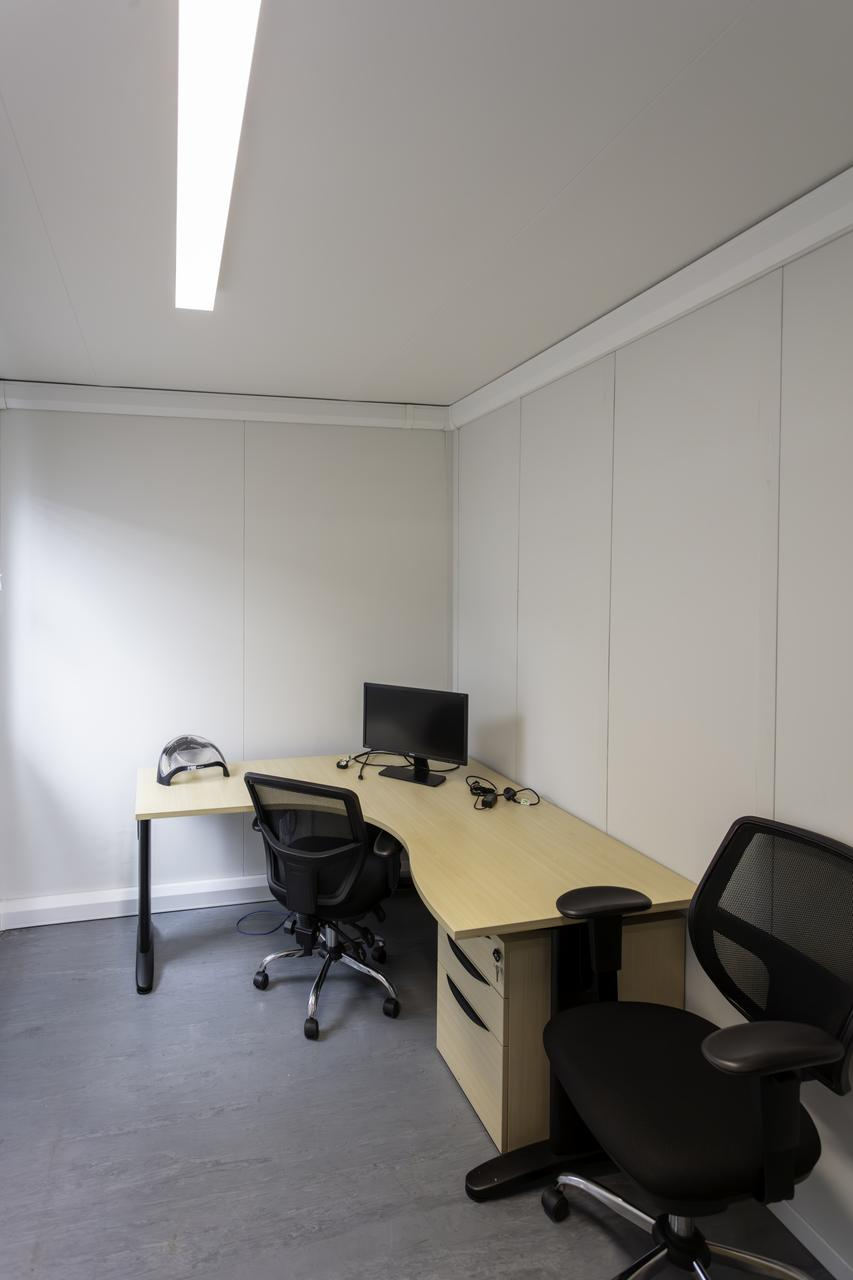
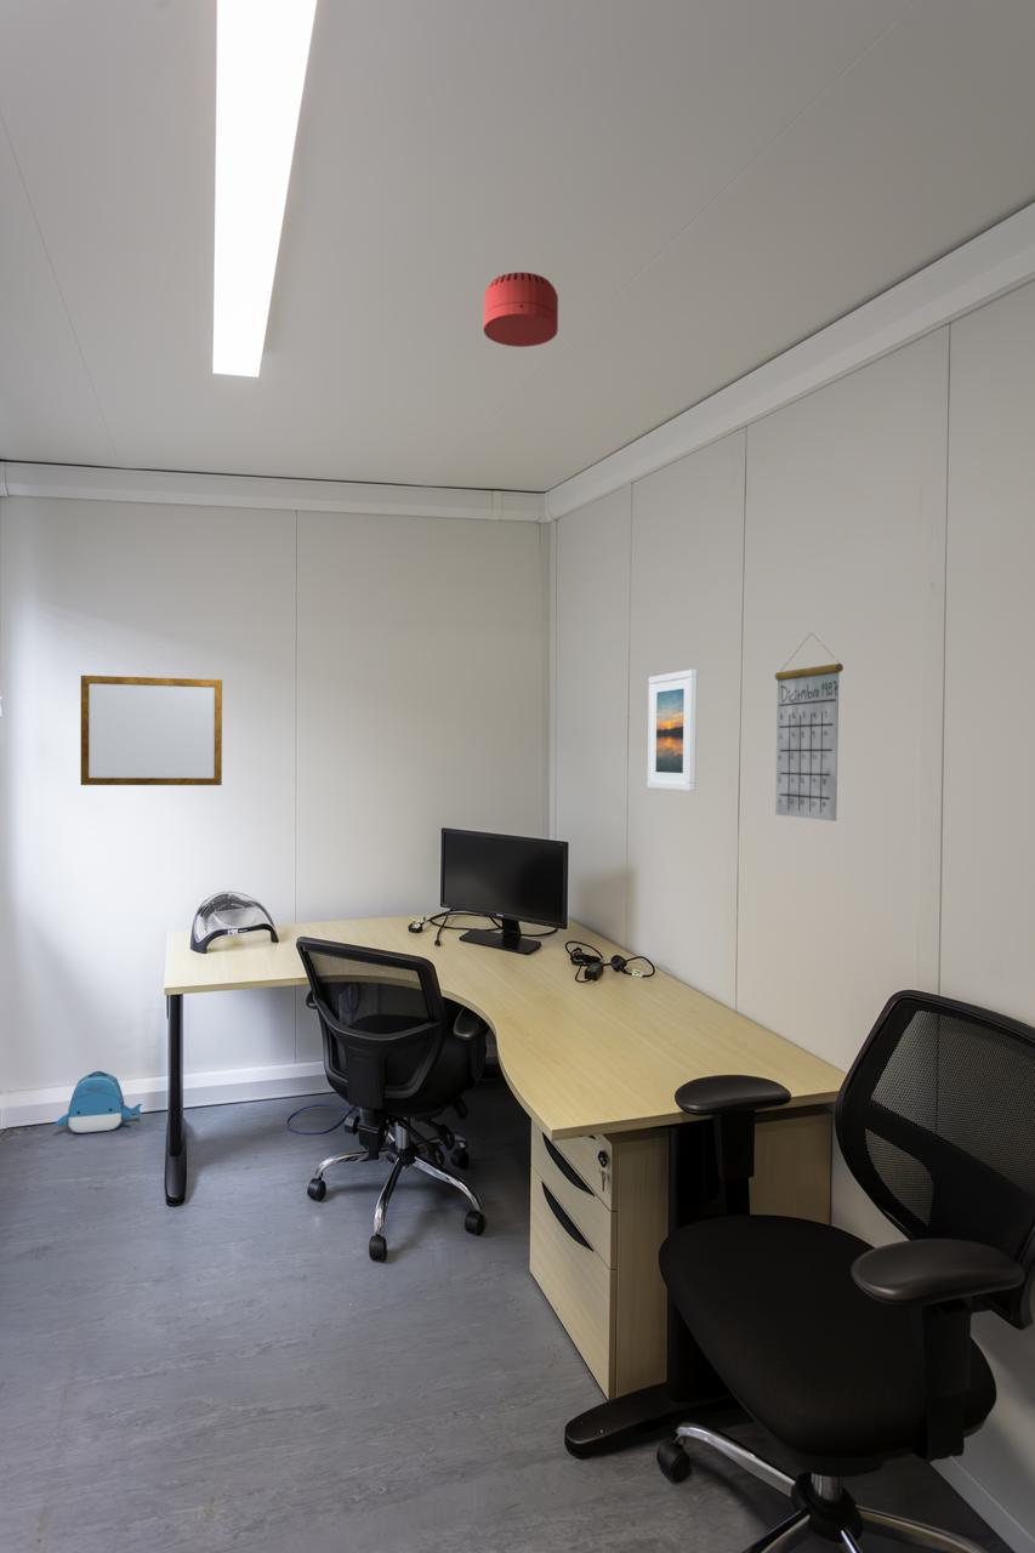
+ smoke detector (521, 308)
+ backpack (101, 1098)
+ writing board (153, 732)
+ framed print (670, 730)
+ calendar (806, 724)
